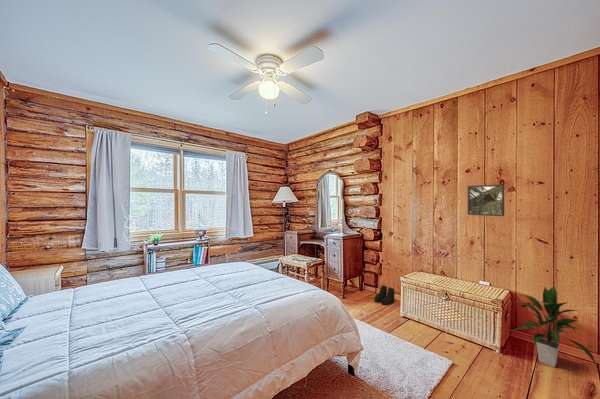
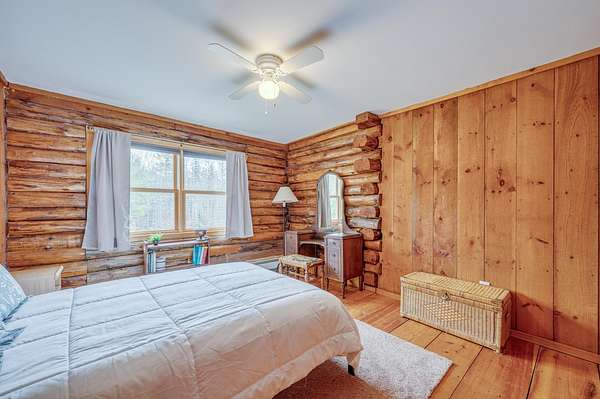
- indoor plant (551, 326)
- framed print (485, 200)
- boots (384, 293)
